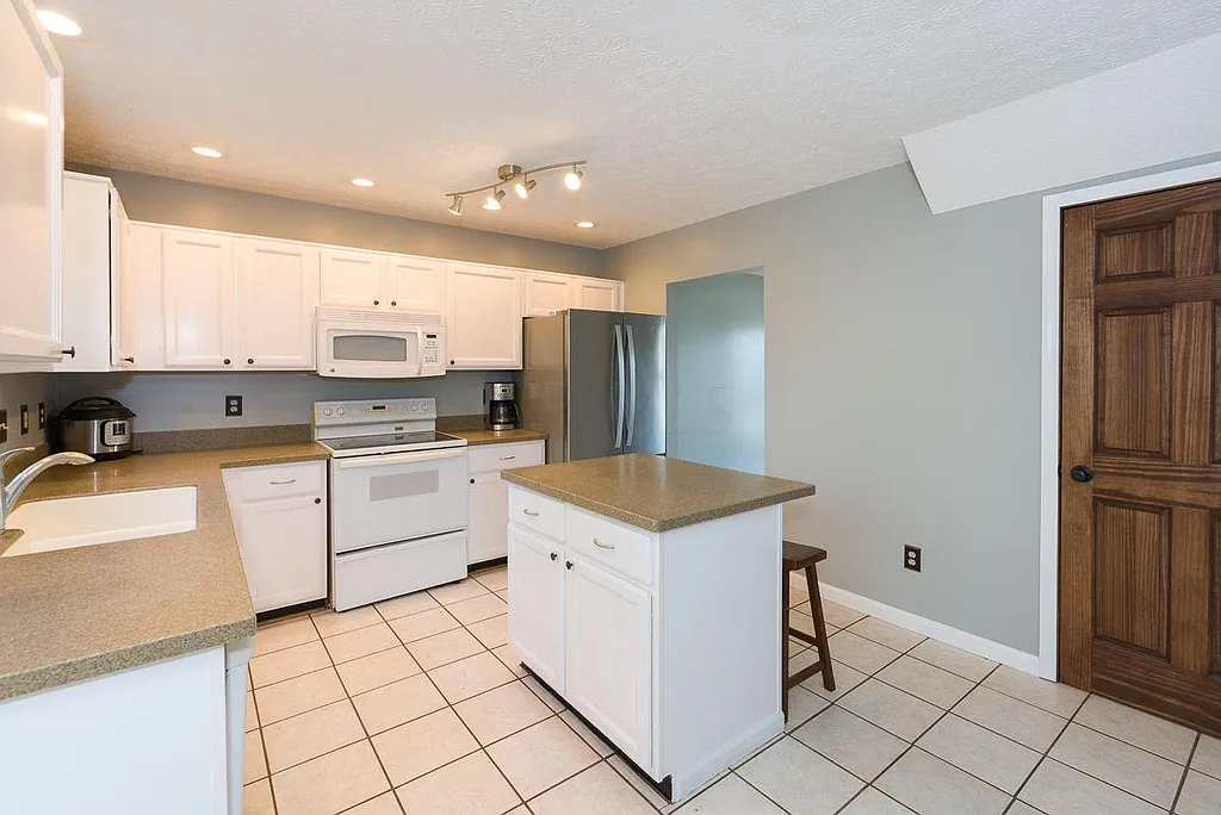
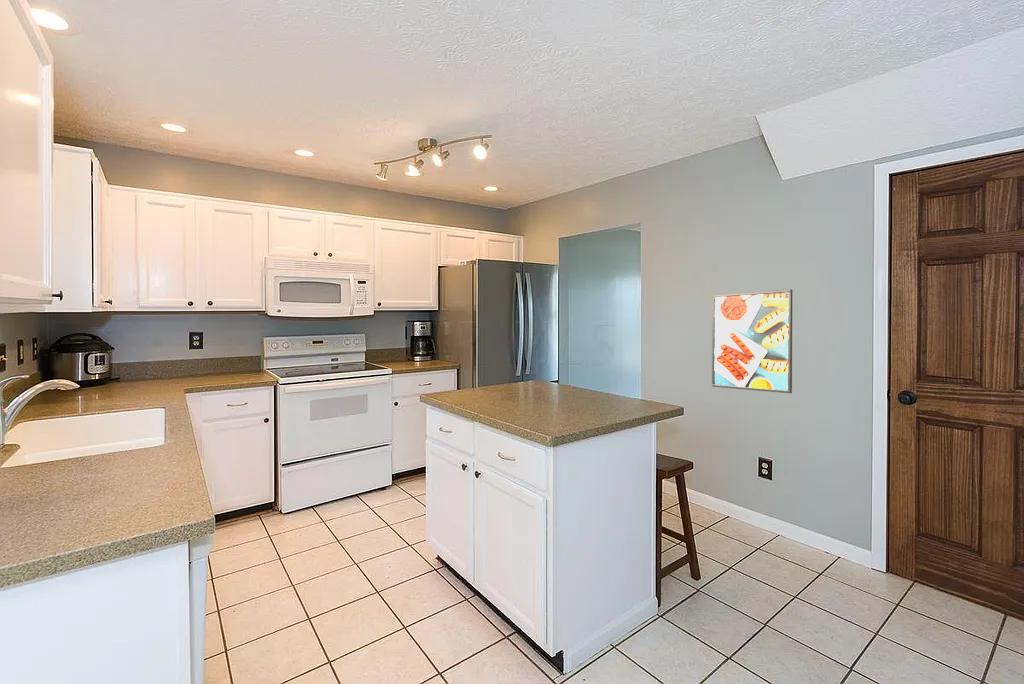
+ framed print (749, 341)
